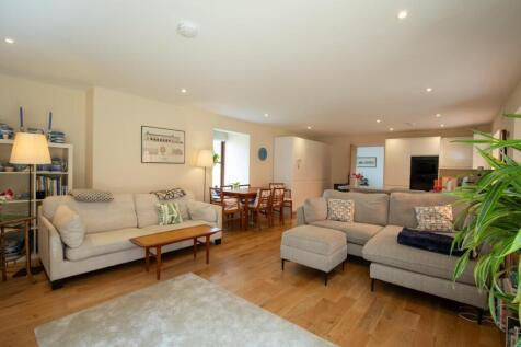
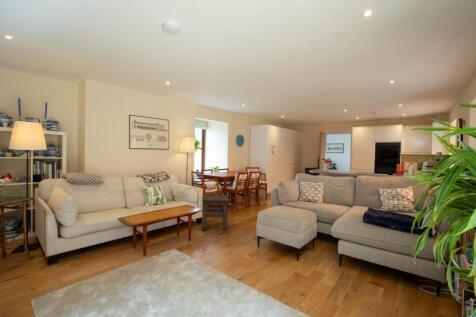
+ side table (214, 211)
